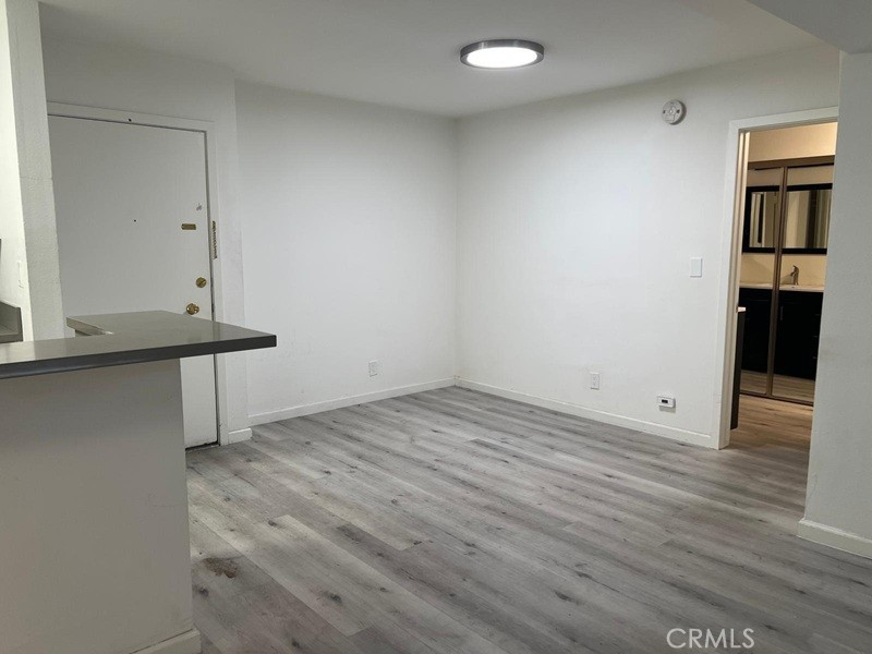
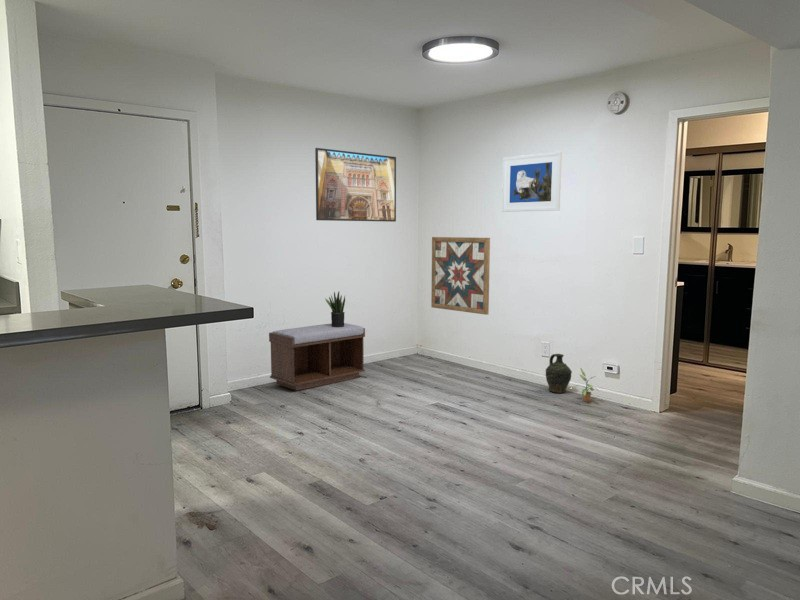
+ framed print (358, 187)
+ ceramic jug (558, 372)
+ potted plant (586, 384)
+ wall art (459, 274)
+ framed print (530, 183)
+ potted plant (336, 308)
+ bench (318, 354)
